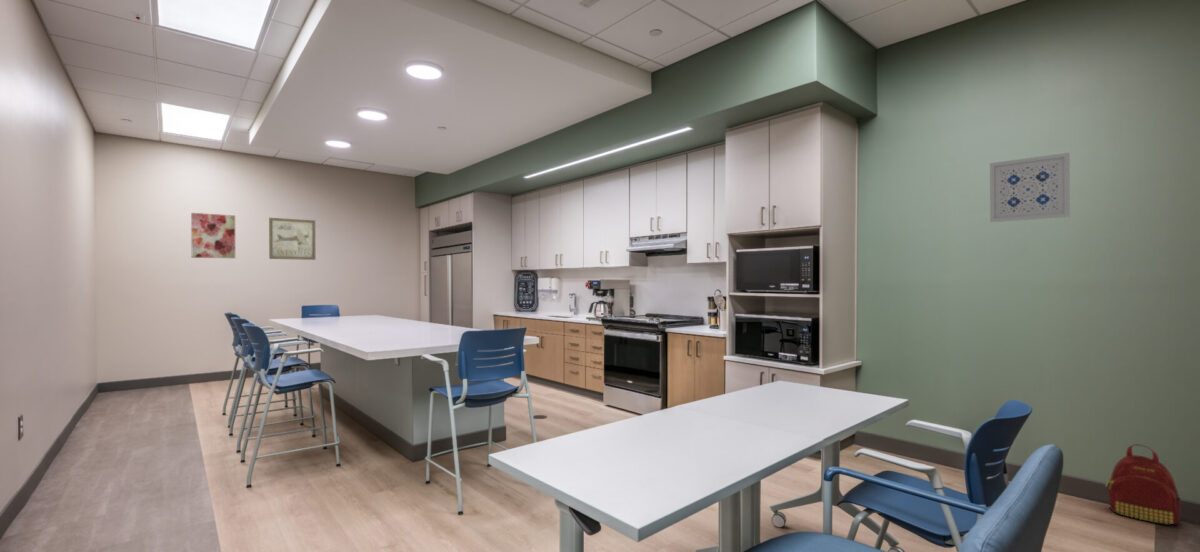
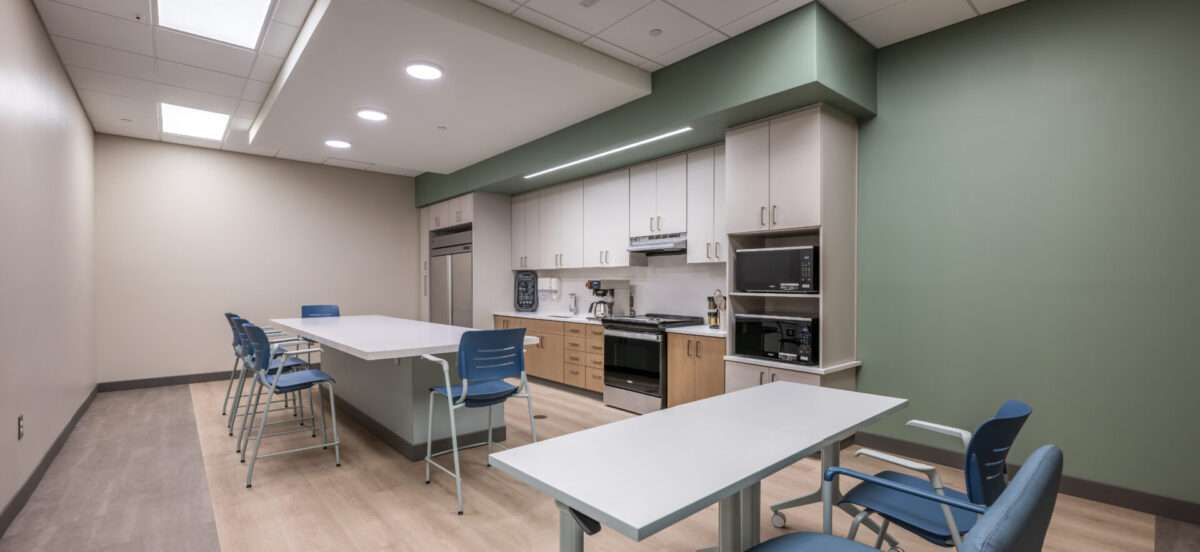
- wall art (292, 239)
- wall art (213, 236)
- backpack (1141, 481)
- wall art (1028, 189)
